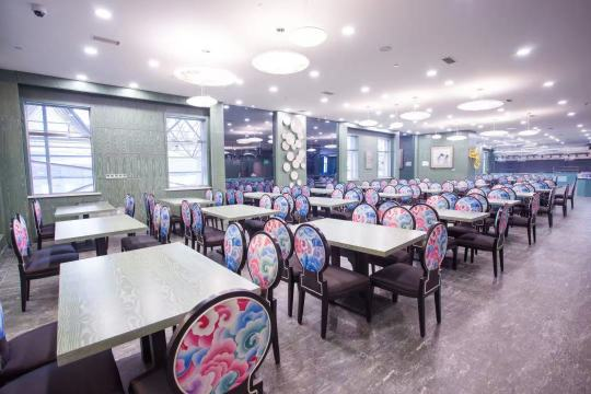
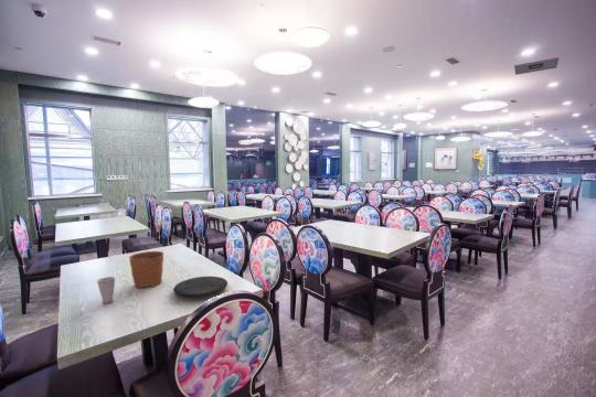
+ plate (201, 287)
+ plant pot (147, 261)
+ cup (106, 289)
+ ceiling vent (535, 66)
